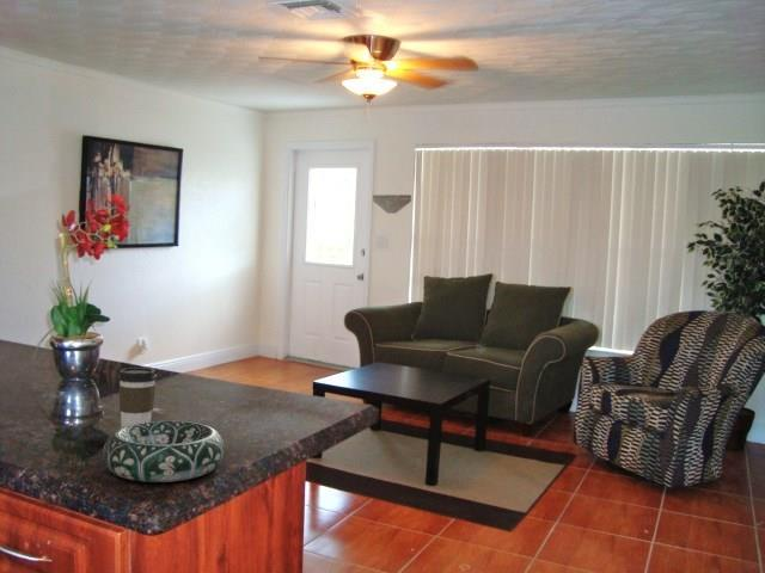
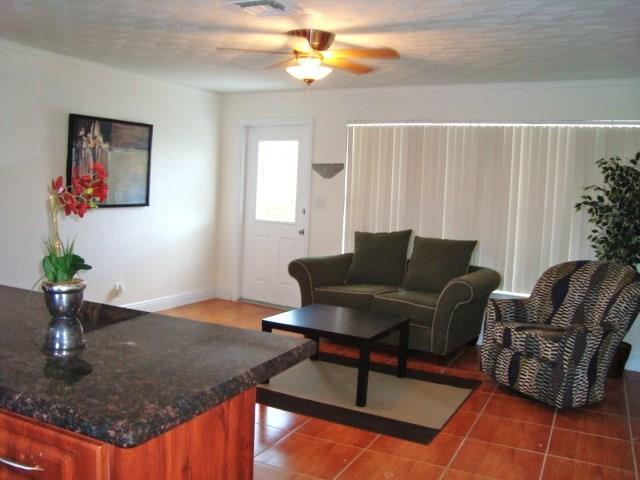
- coffee cup (136, 399)
- decorative bowl (165, 450)
